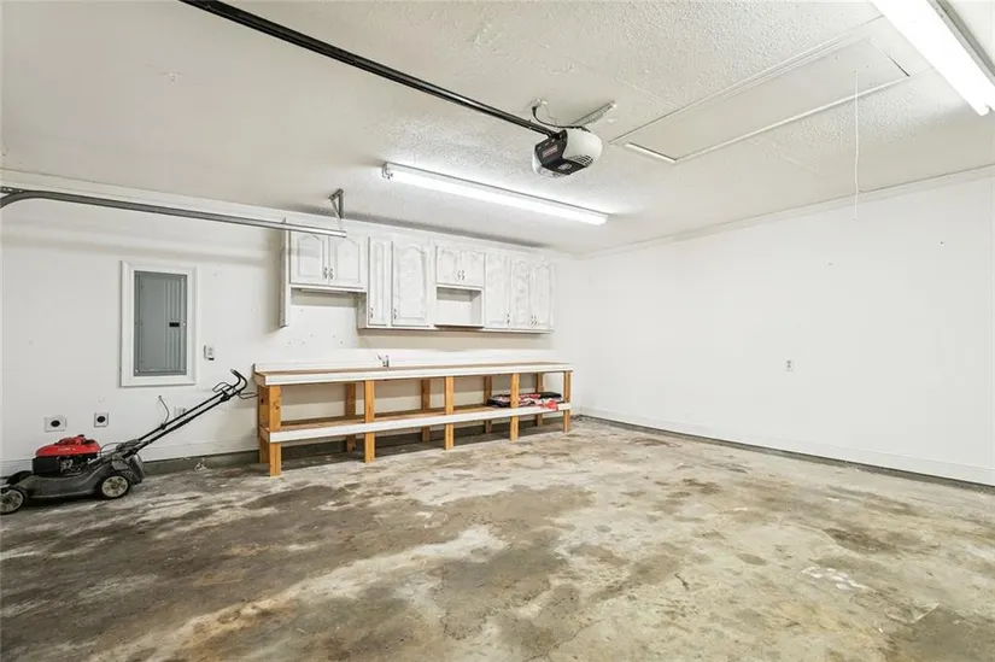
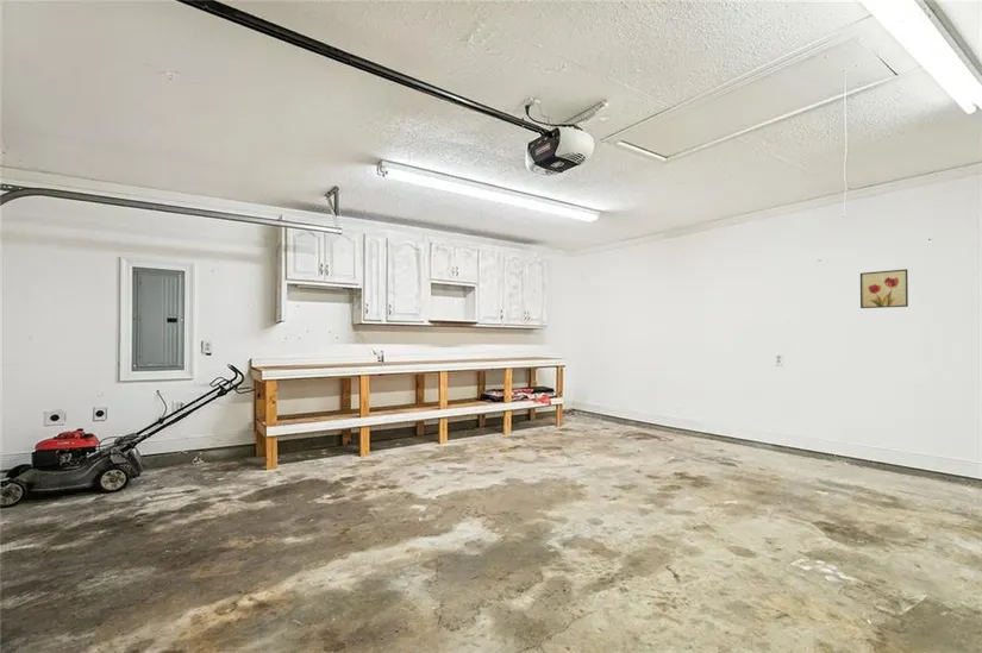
+ wall art (883, 289)
